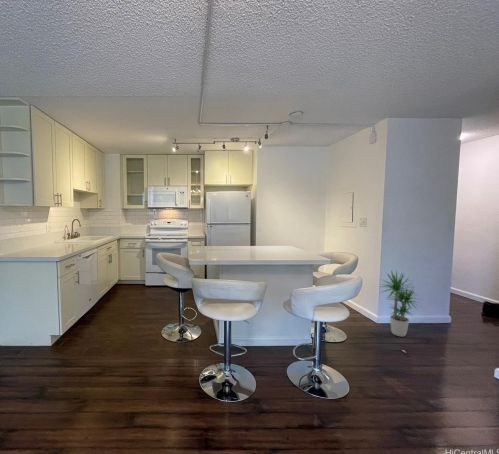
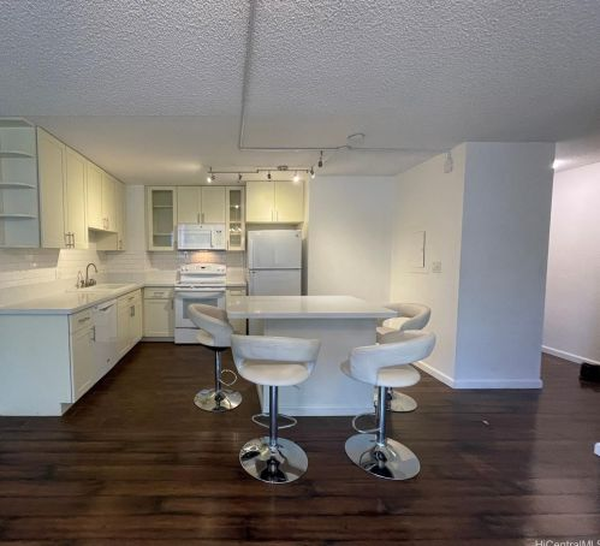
- potted plant (397, 301)
